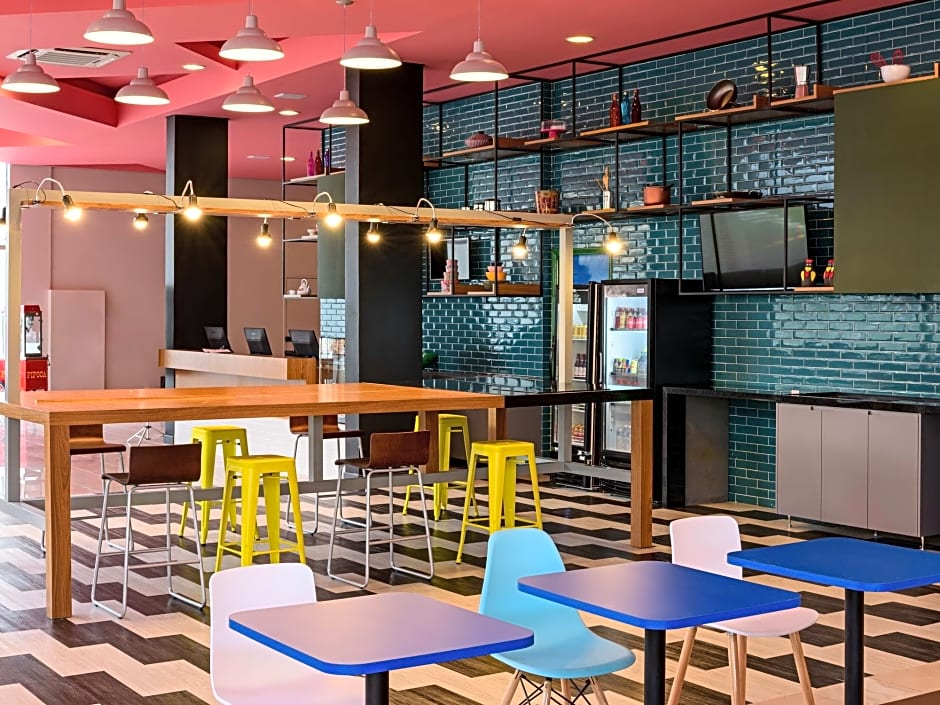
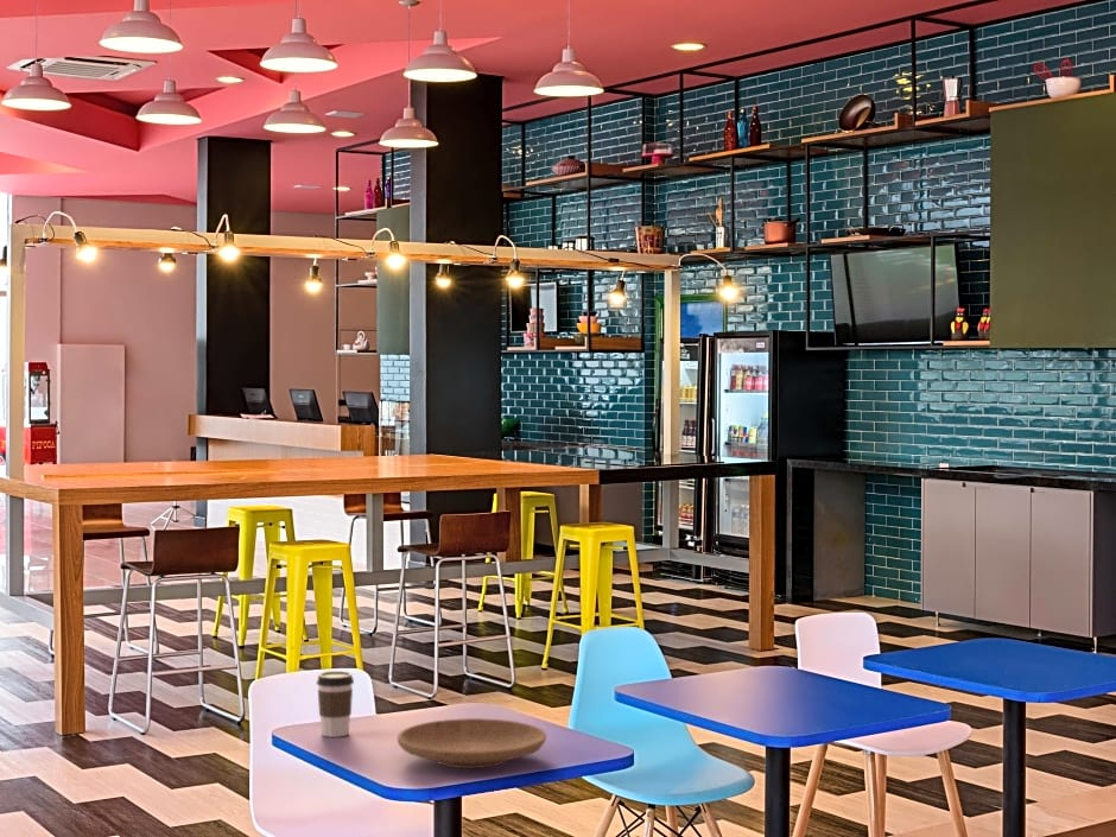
+ coffee cup (335, 703)
+ plate (471, 746)
